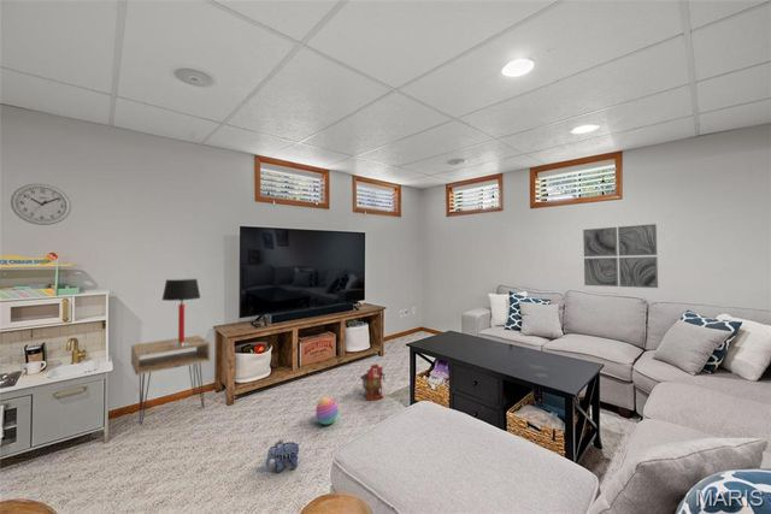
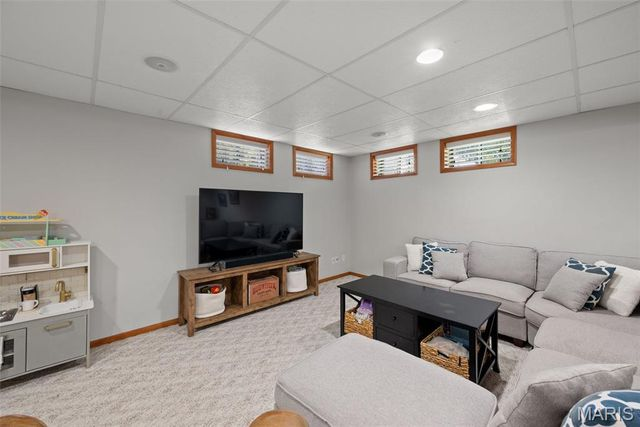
- plush toy (283, 455)
- stacking toy (326, 409)
- toy house (372, 380)
- wall clock (42, 203)
- nightstand (166, 368)
- wall art (617, 255)
- table lamp (181, 311)
